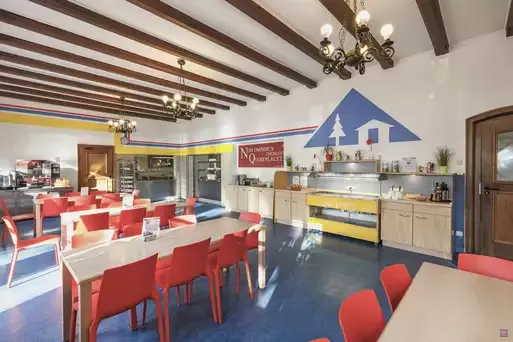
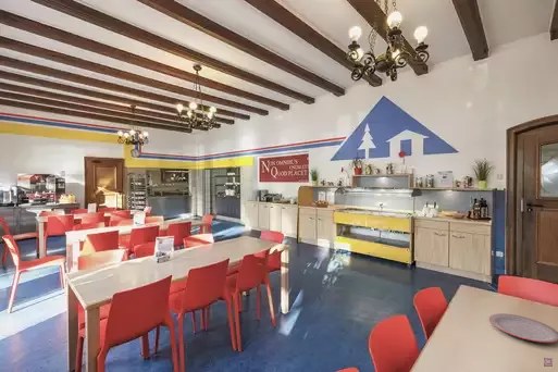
+ plate (522, 328)
